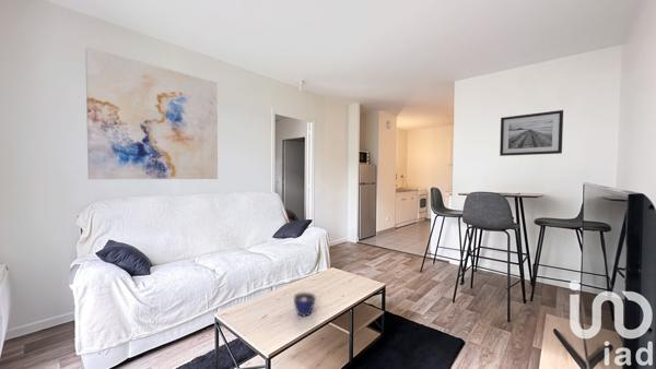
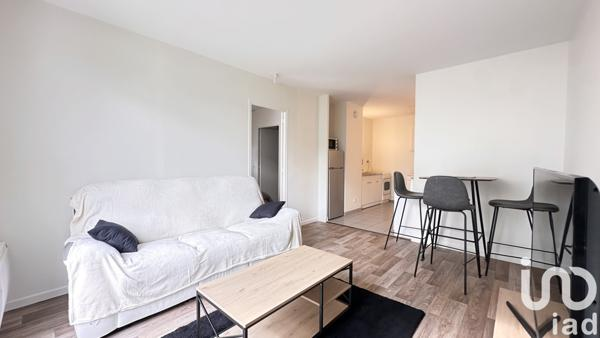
- wall art (529, 134)
- wall art (161, 123)
- cup (306, 302)
